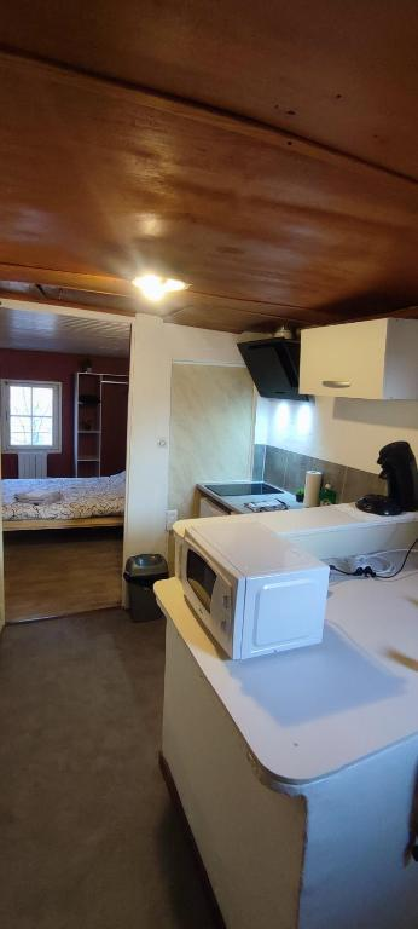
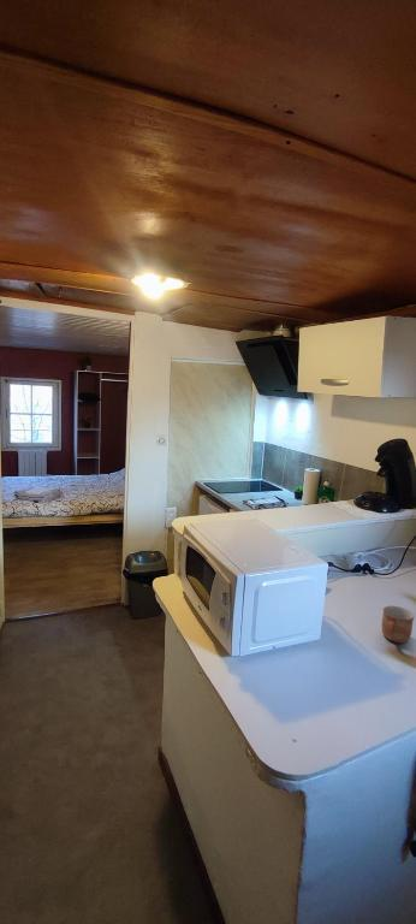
+ mug (394, 626)
